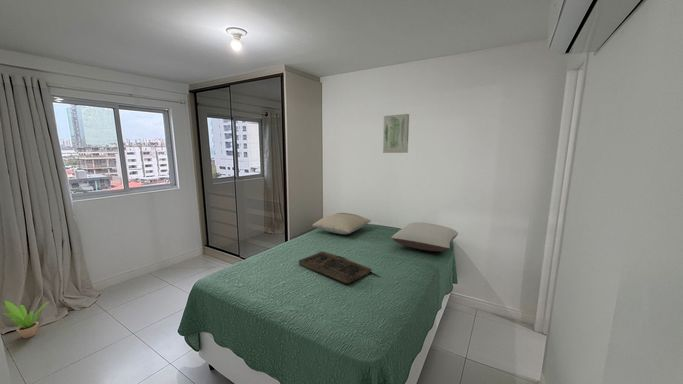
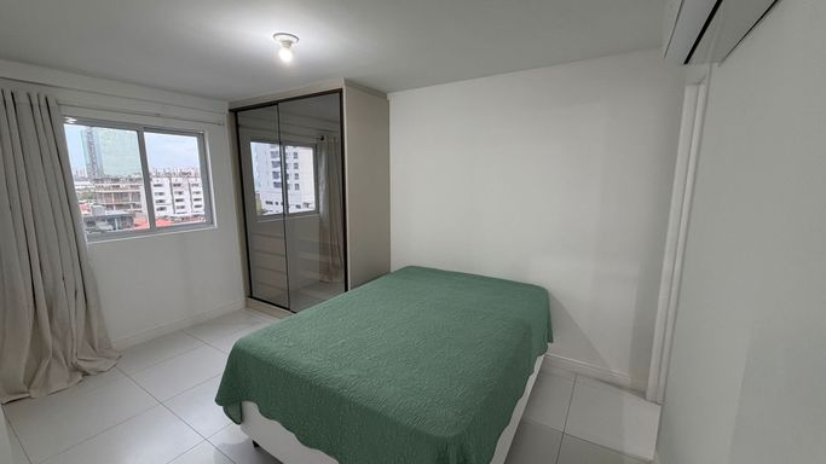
- decorative tray (333, 265)
- wall art (395, 134)
- pillow (342, 223)
- pillow (425, 236)
- potted plant (27, 318)
